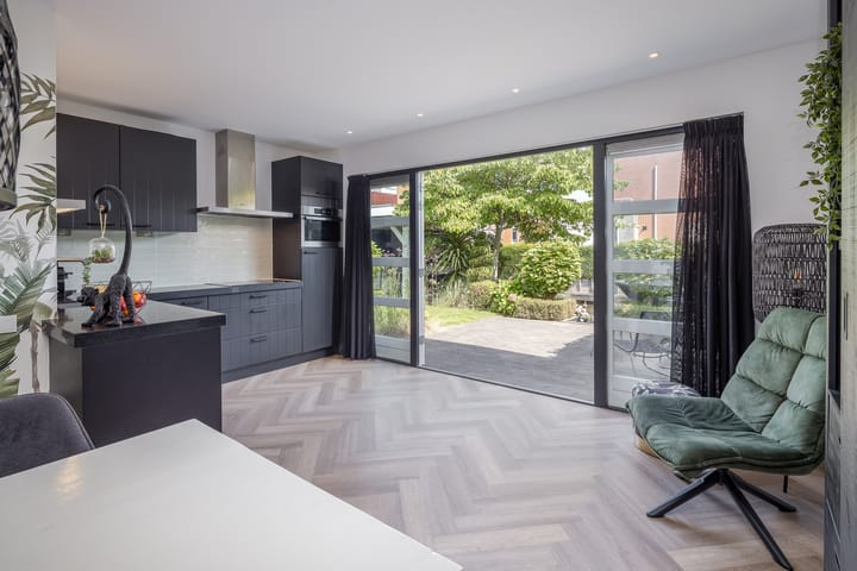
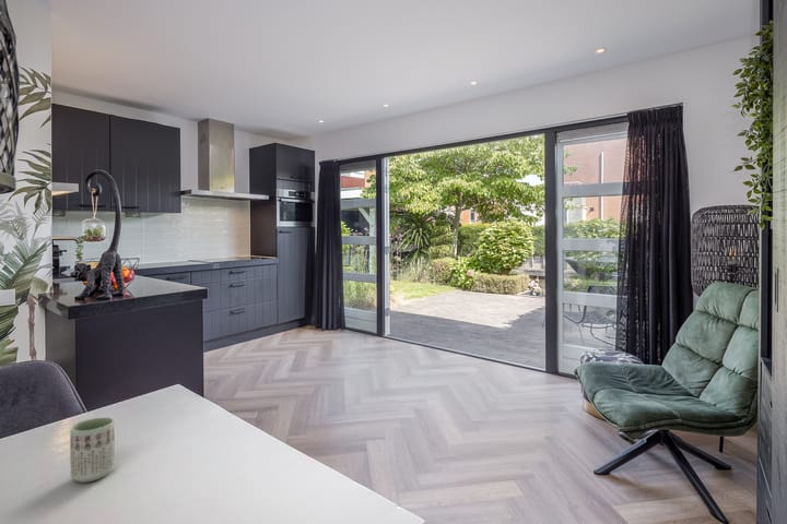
+ cup (93, 449)
